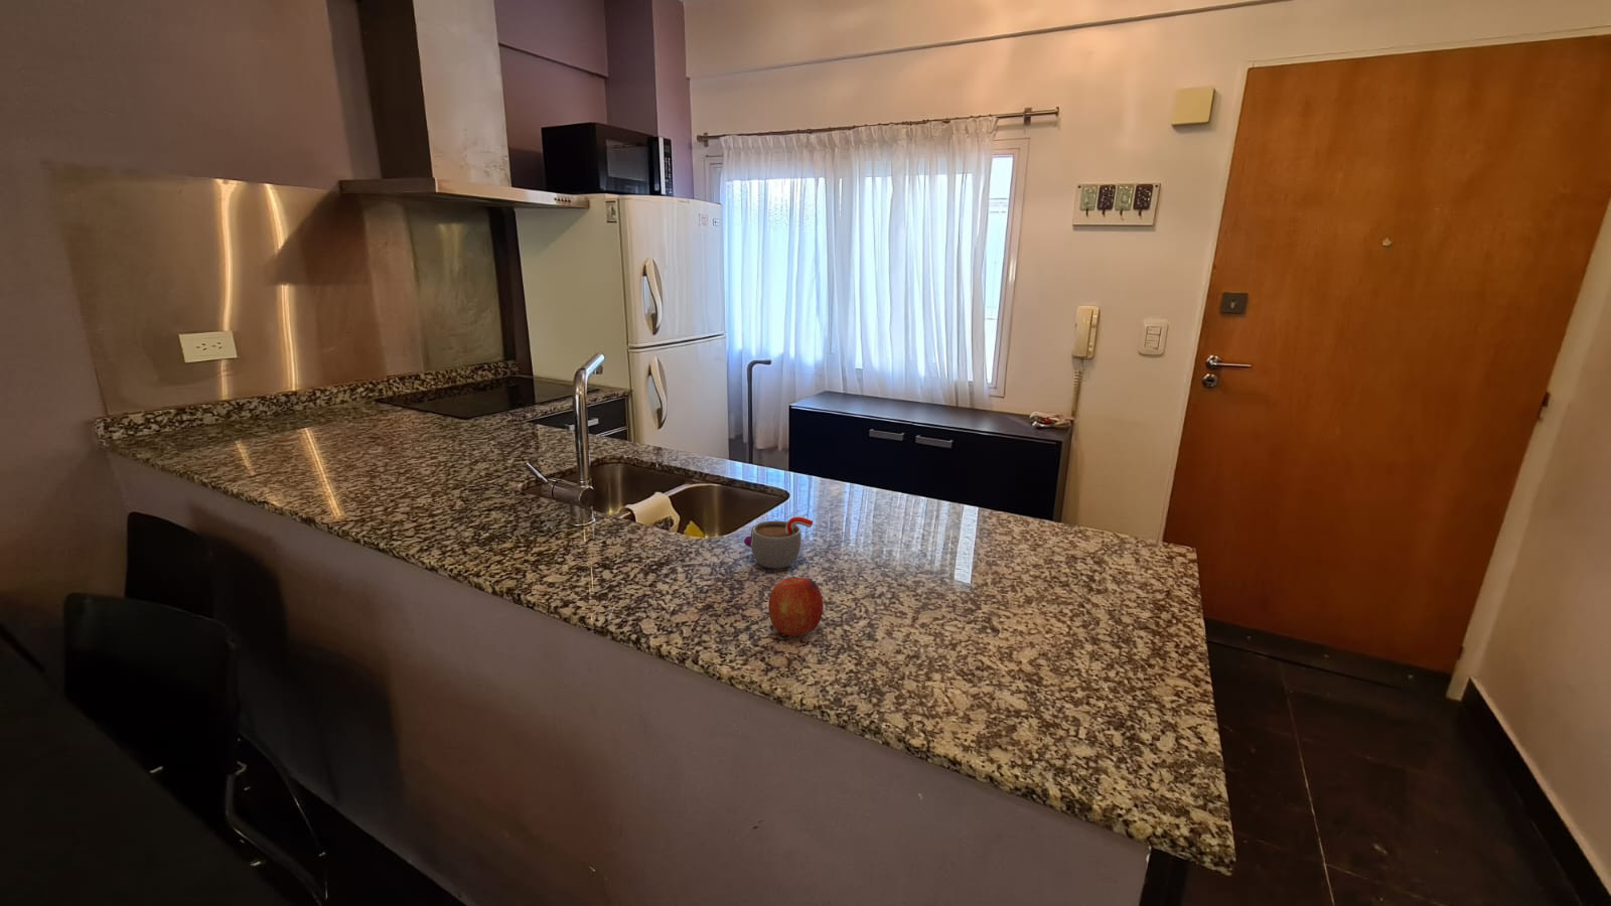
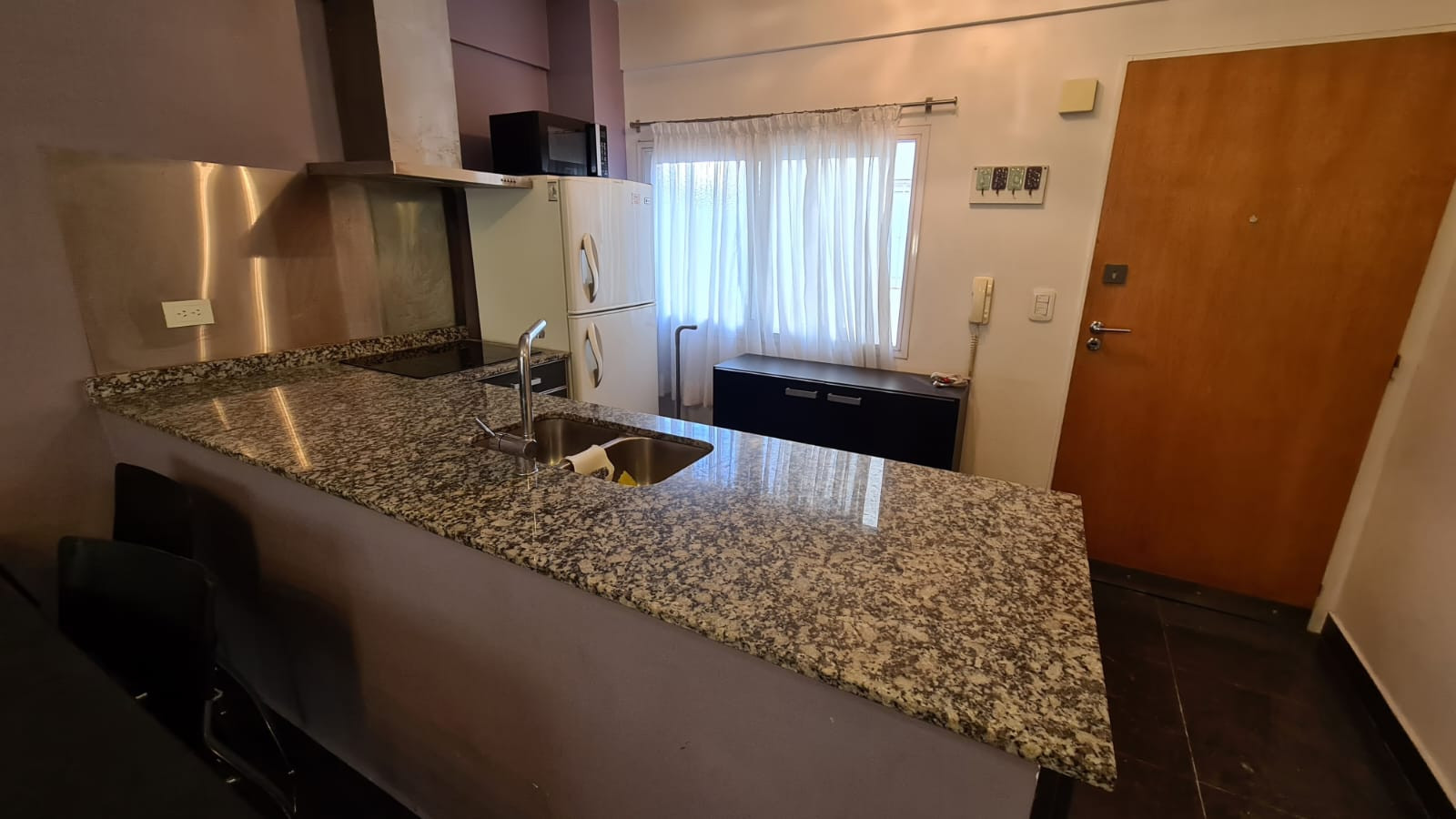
- fruit (796, 604)
- mug (778, 537)
